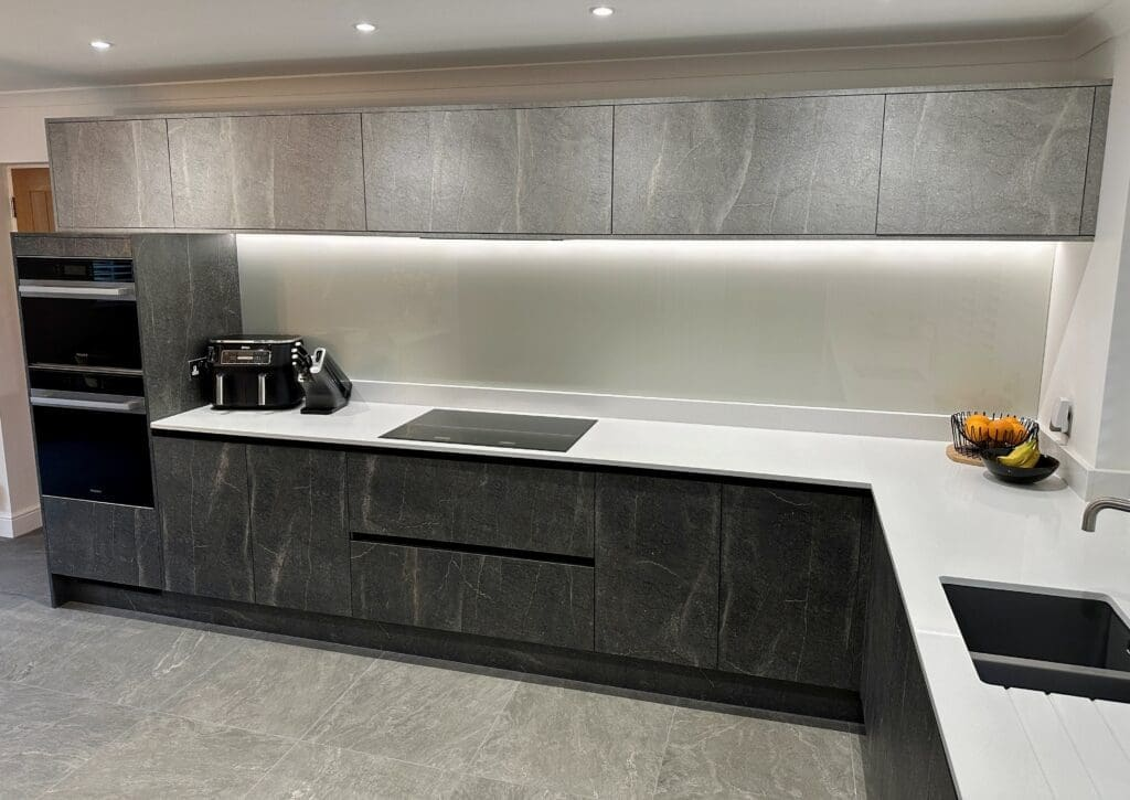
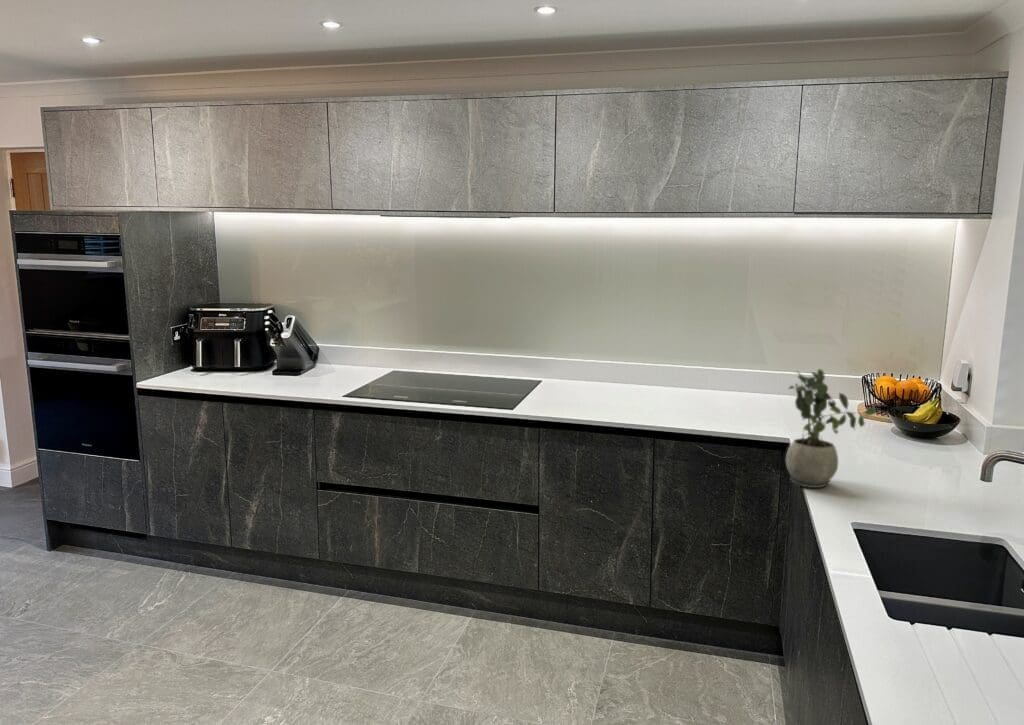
+ potted plant (824, 428)
